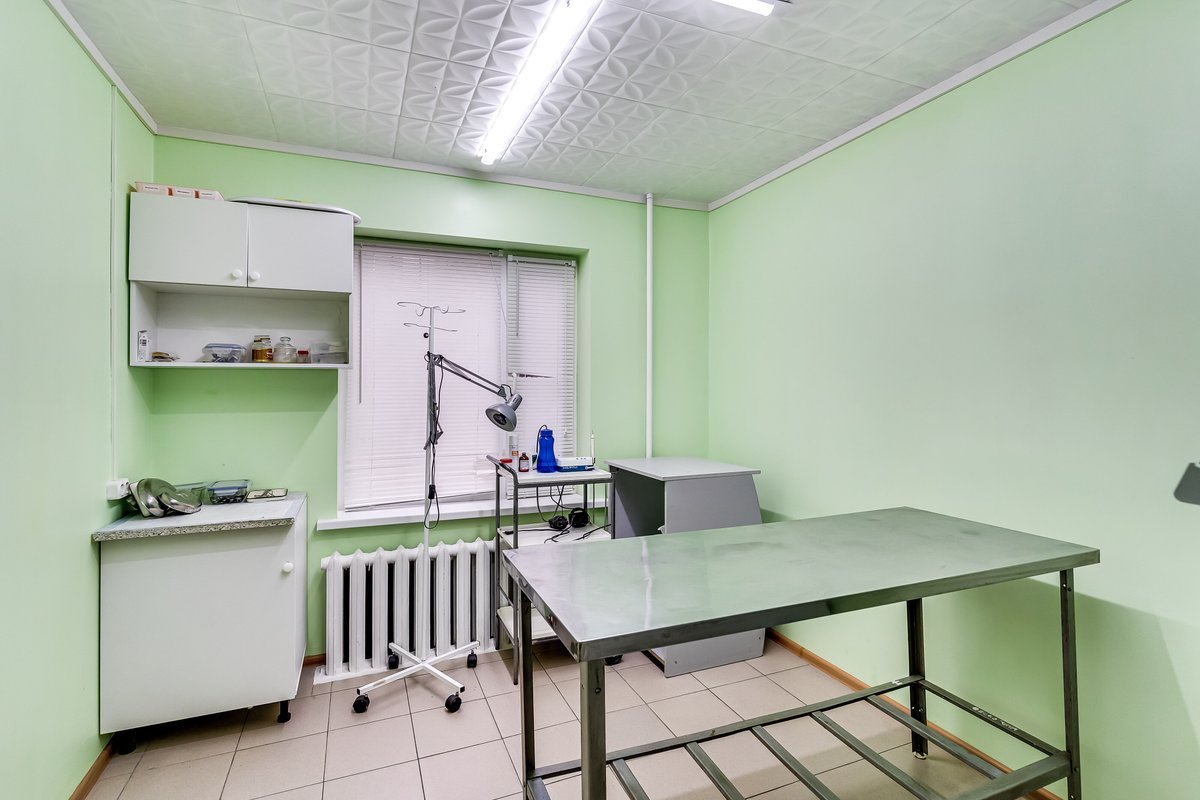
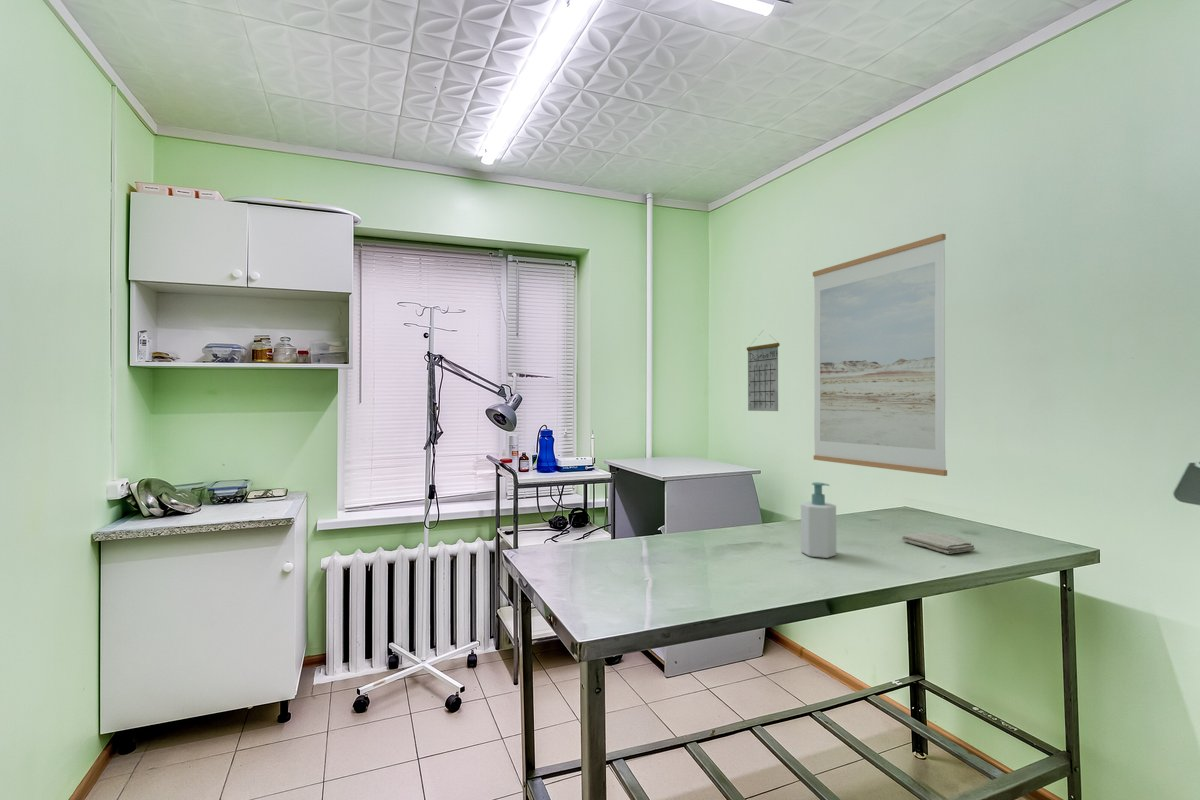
+ soap bottle (818, 518)
+ washcloth (937, 541)
+ calendar (762, 370)
+ wall art (871, 360)
